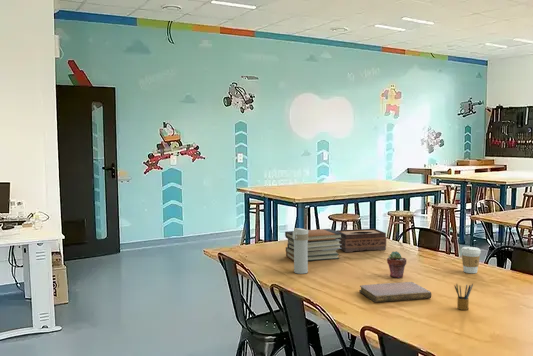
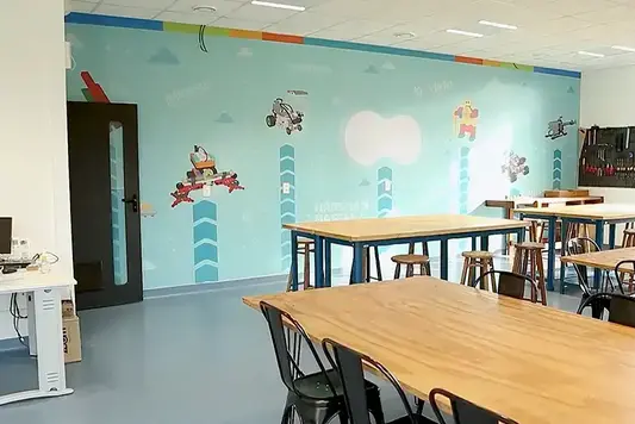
- notebook (394, 291)
- tissue box (360, 240)
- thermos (300, 250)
- potted succulent (396, 263)
- coffee cup (470, 259)
- book stack (313, 244)
- pencil box (461, 295)
